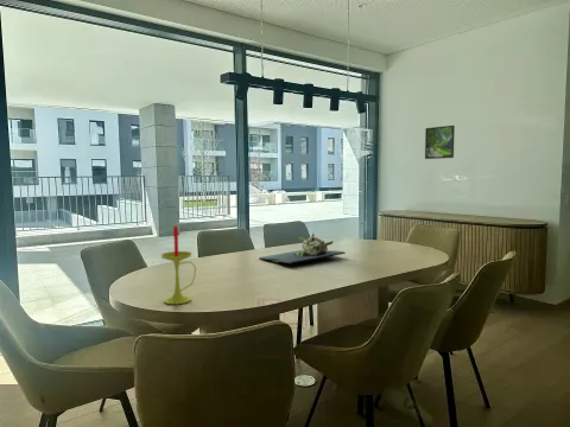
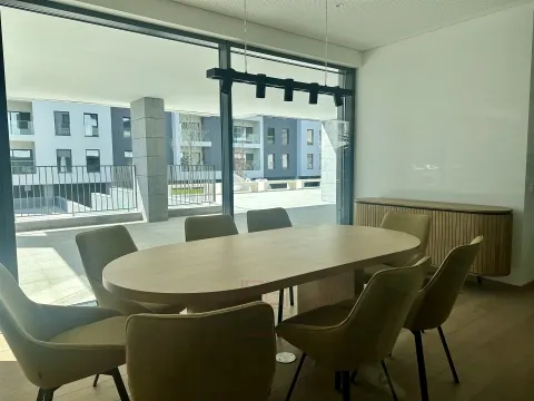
- candle (177, 262)
- flower arrangement (302, 246)
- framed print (438, 142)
